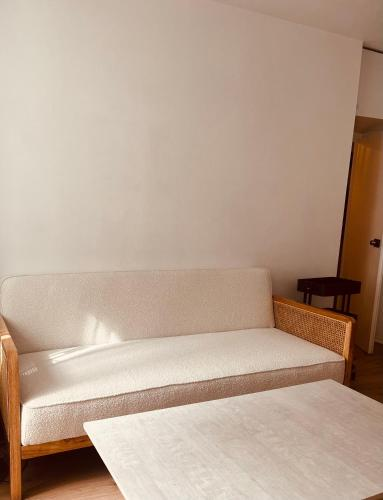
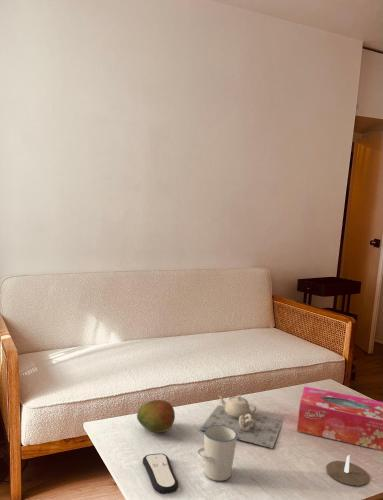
+ teapot (245, 412)
+ tissue box (344, 416)
+ cup (216, 453)
+ candle (349, 464)
+ remote control (160, 472)
+ fruit (155, 415)
